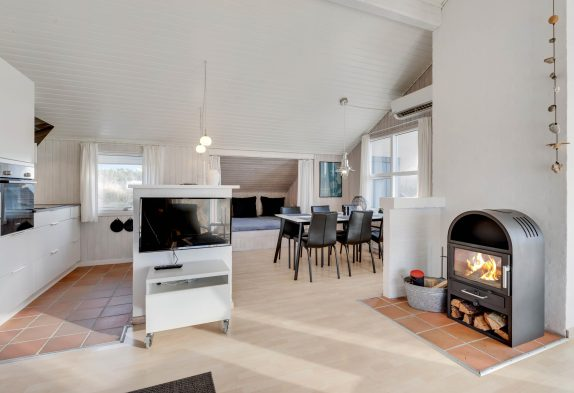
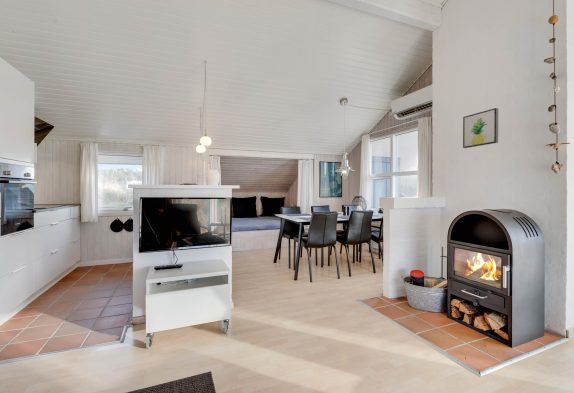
+ wall art (479, 129)
